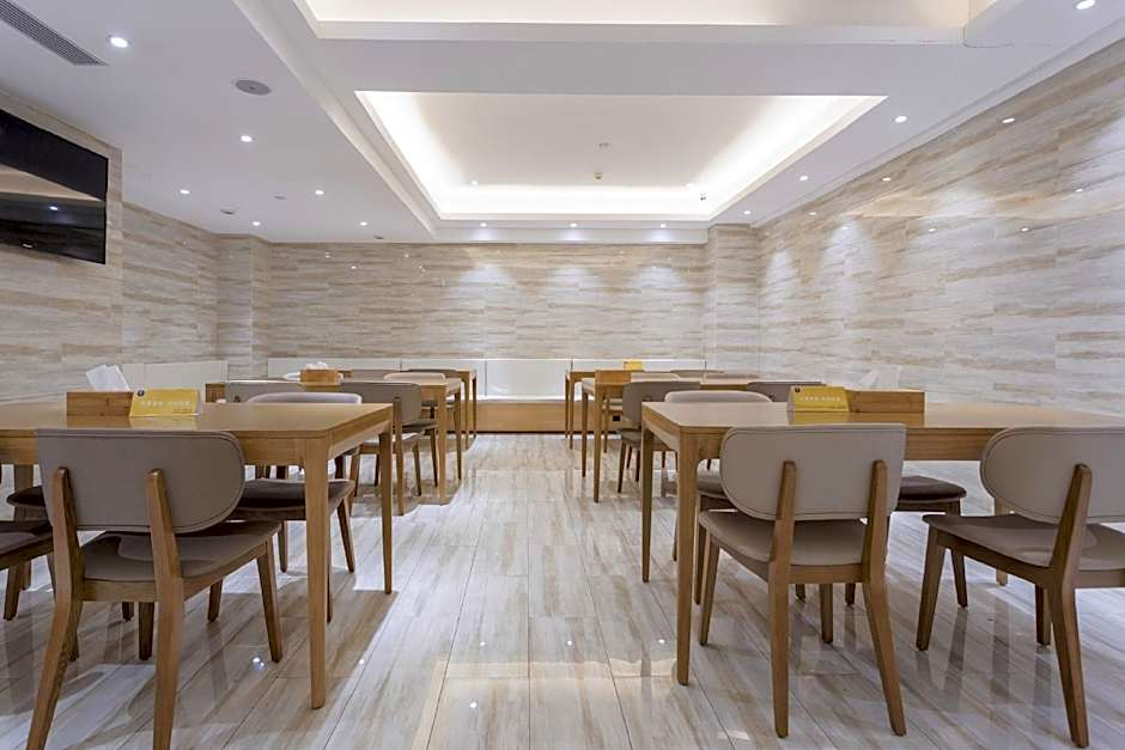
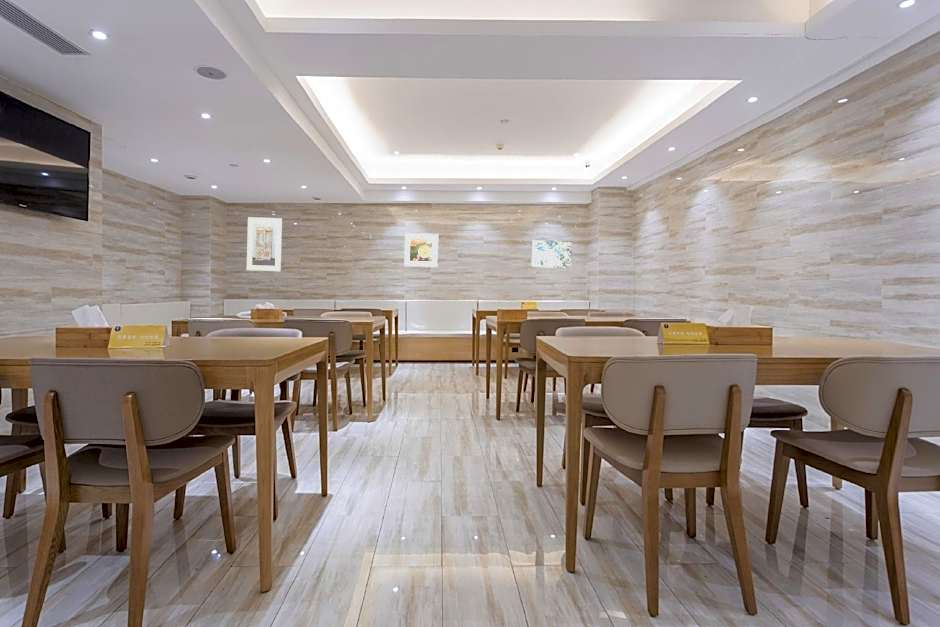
+ wall art (551, 254)
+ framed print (421, 250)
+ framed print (264, 244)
